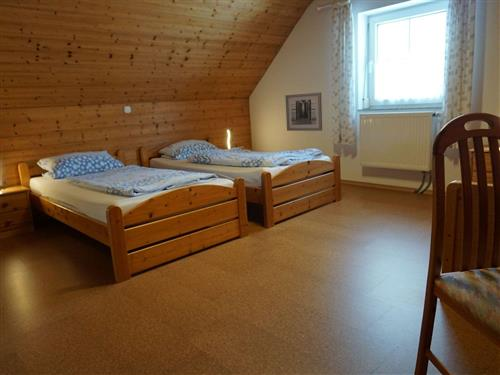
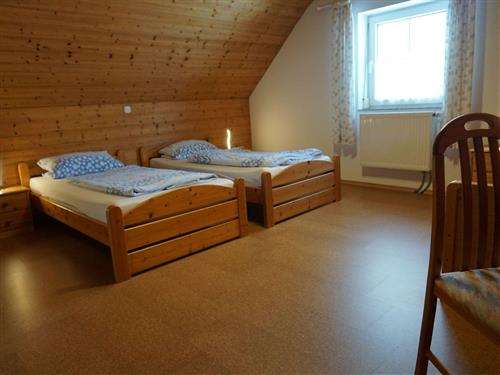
- wall art (303, 112)
